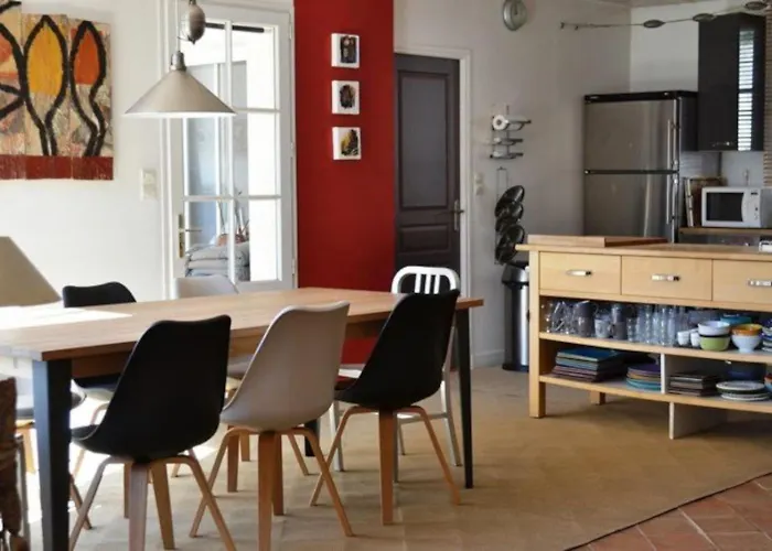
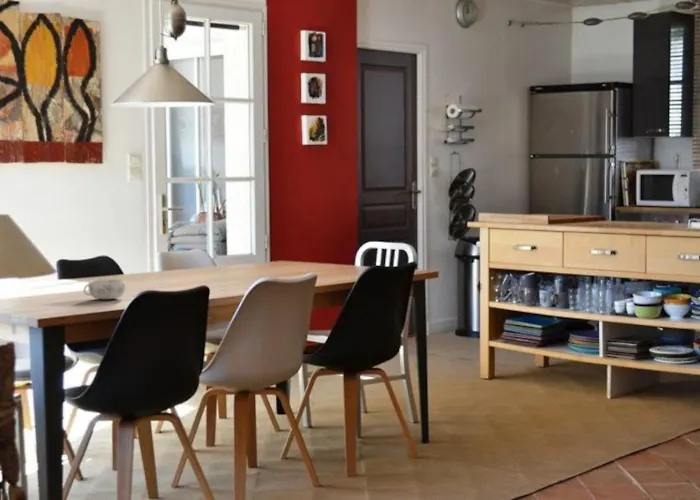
+ decorative bowl (104, 289)
